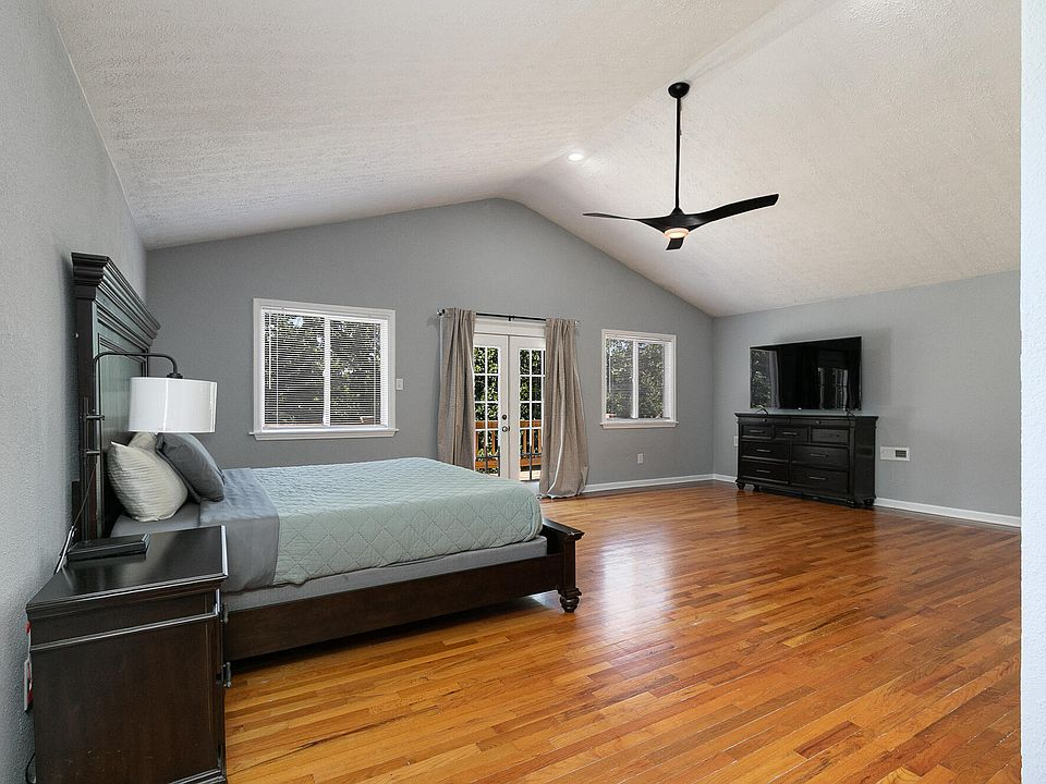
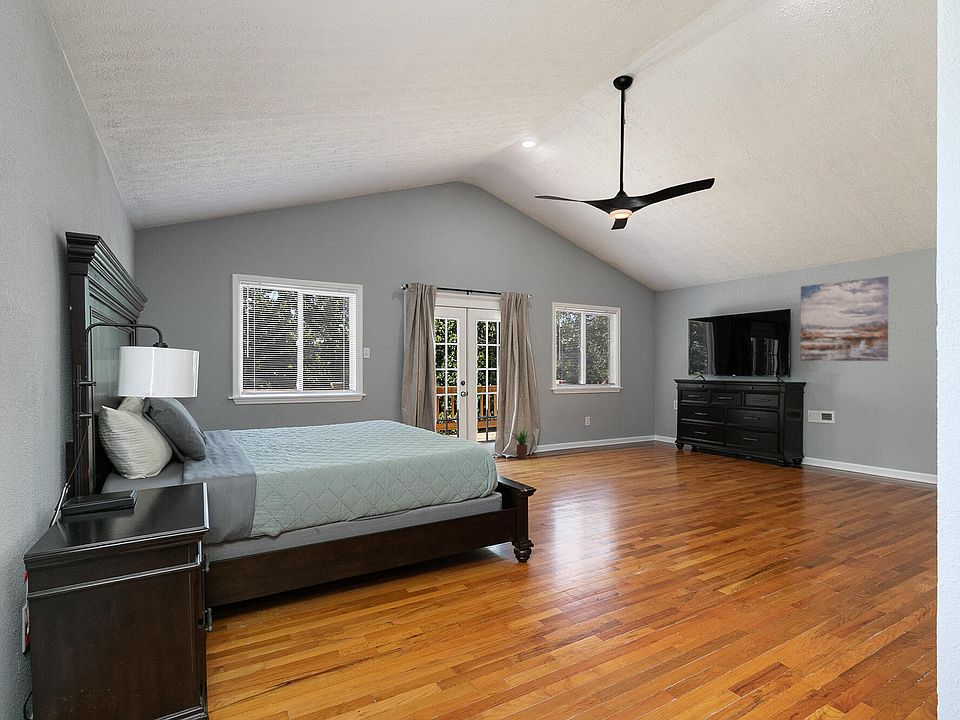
+ potted plant (522, 442)
+ wall art (841, 321)
